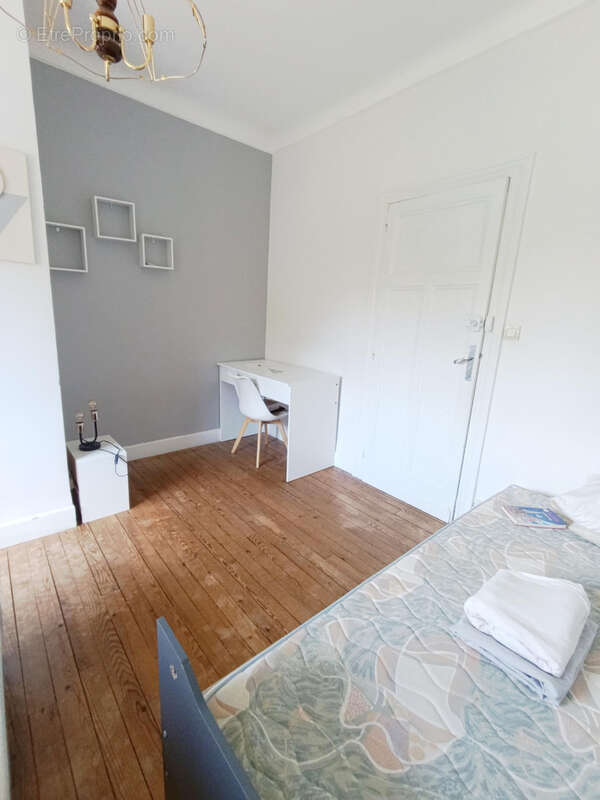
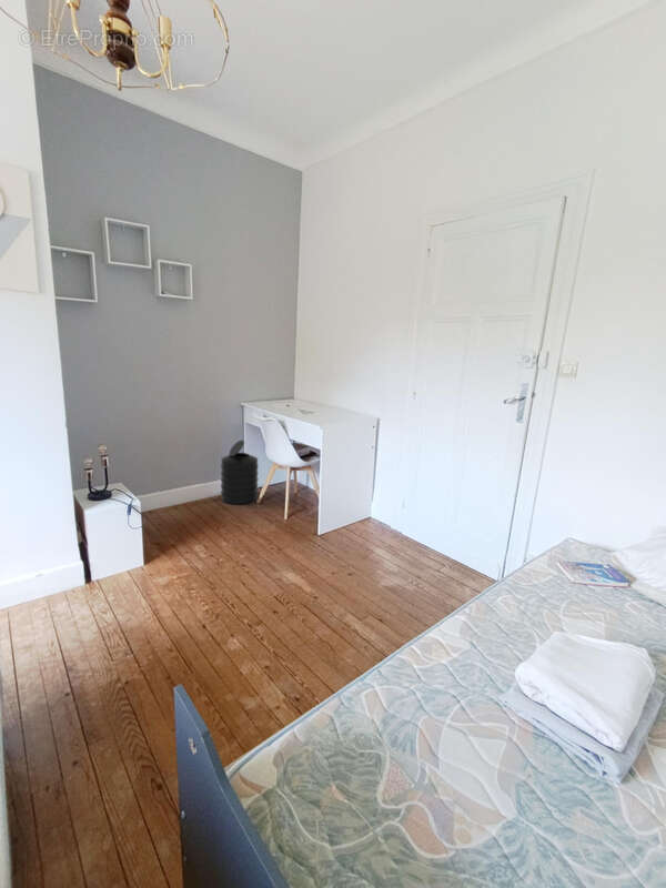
+ trash can (239, 470)
